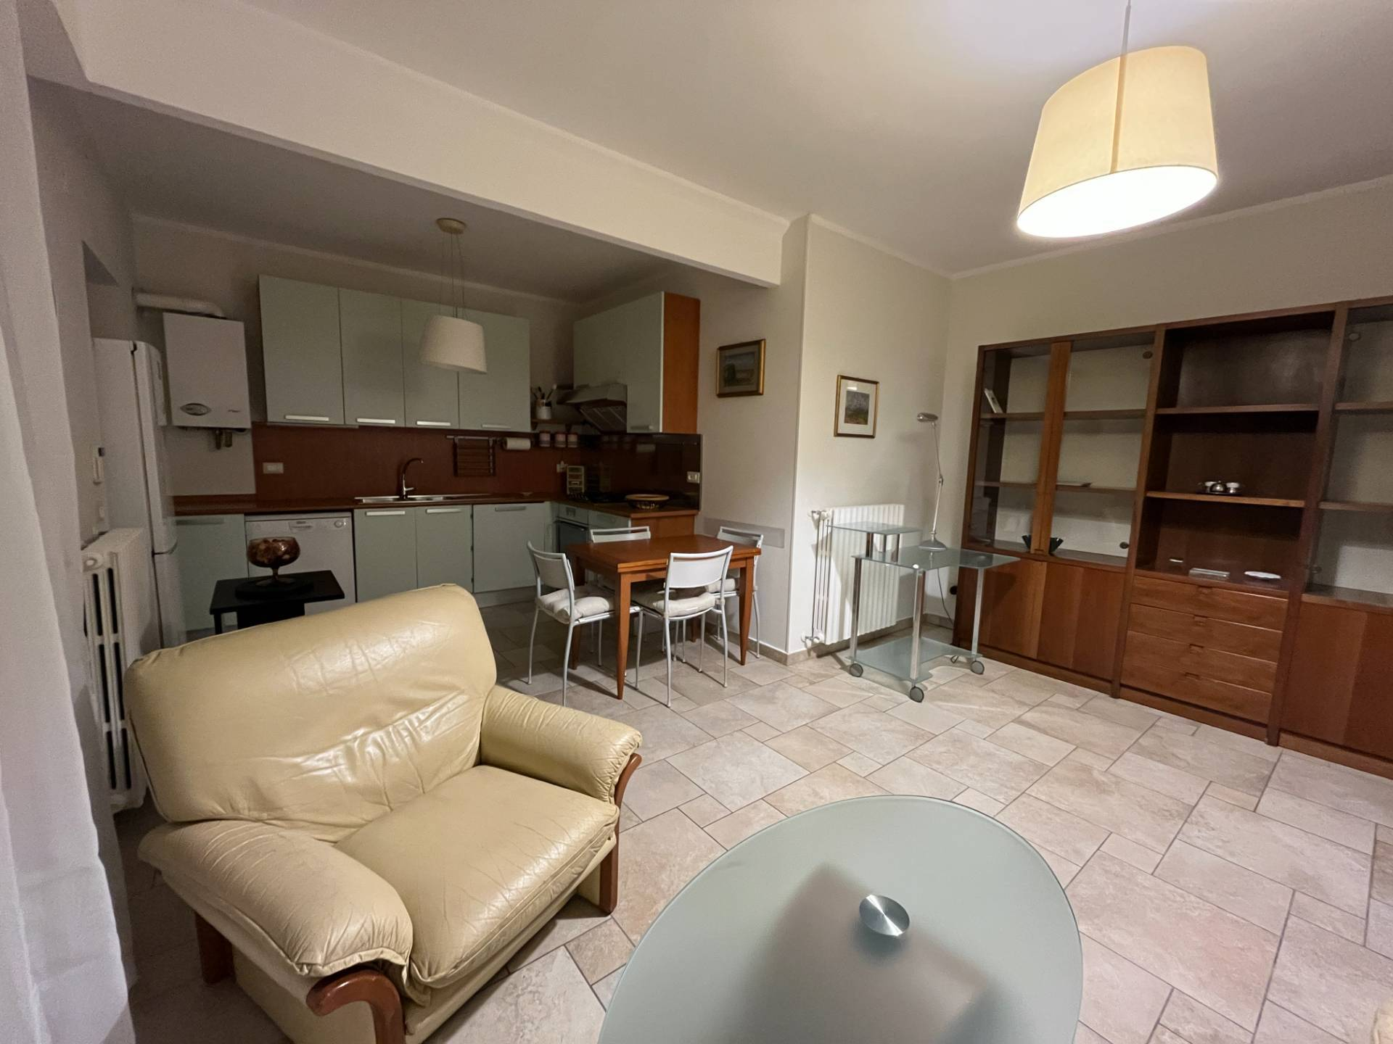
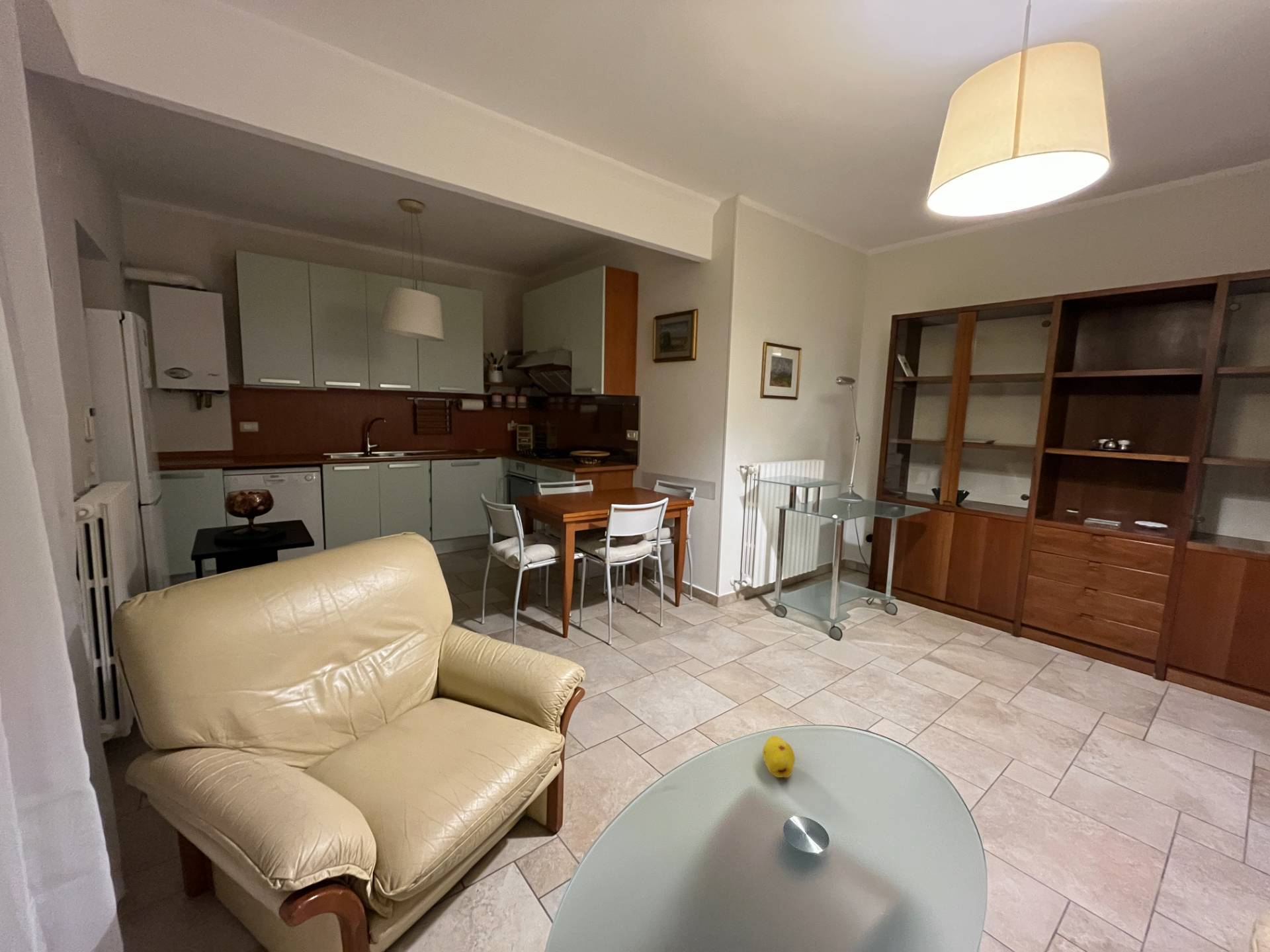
+ fruit (778, 754)
